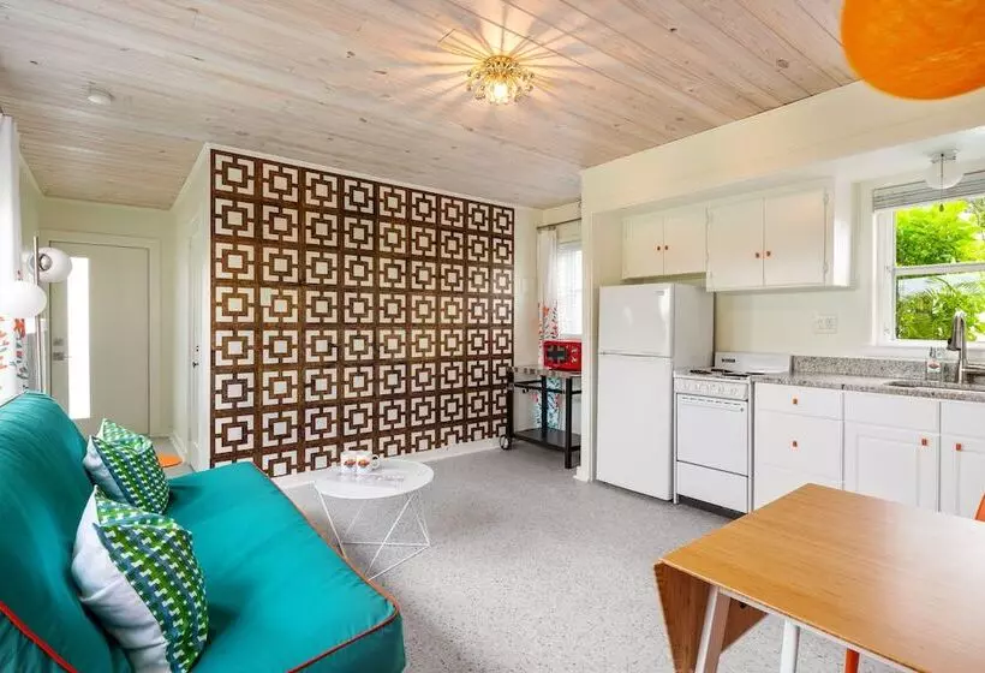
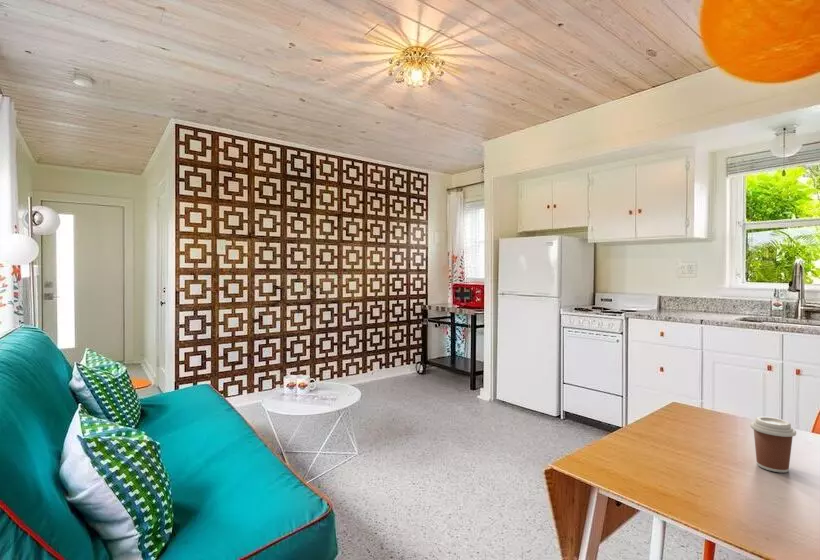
+ coffee cup (772, 443)
